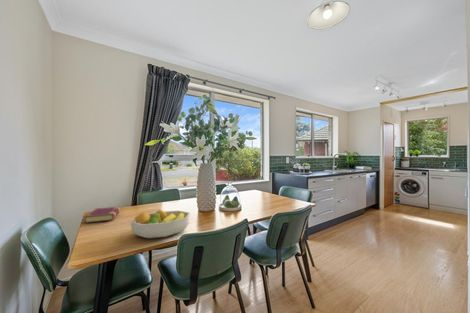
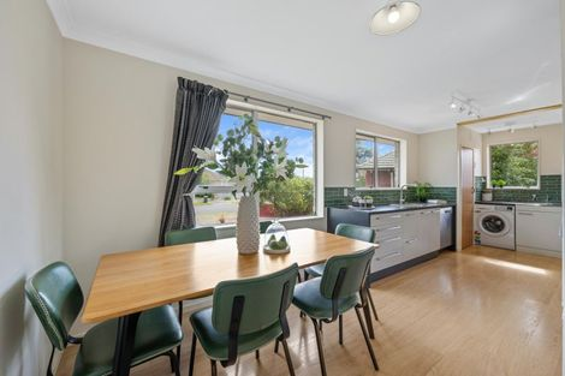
- fruit bowl (162, 220)
- book (104, 213)
